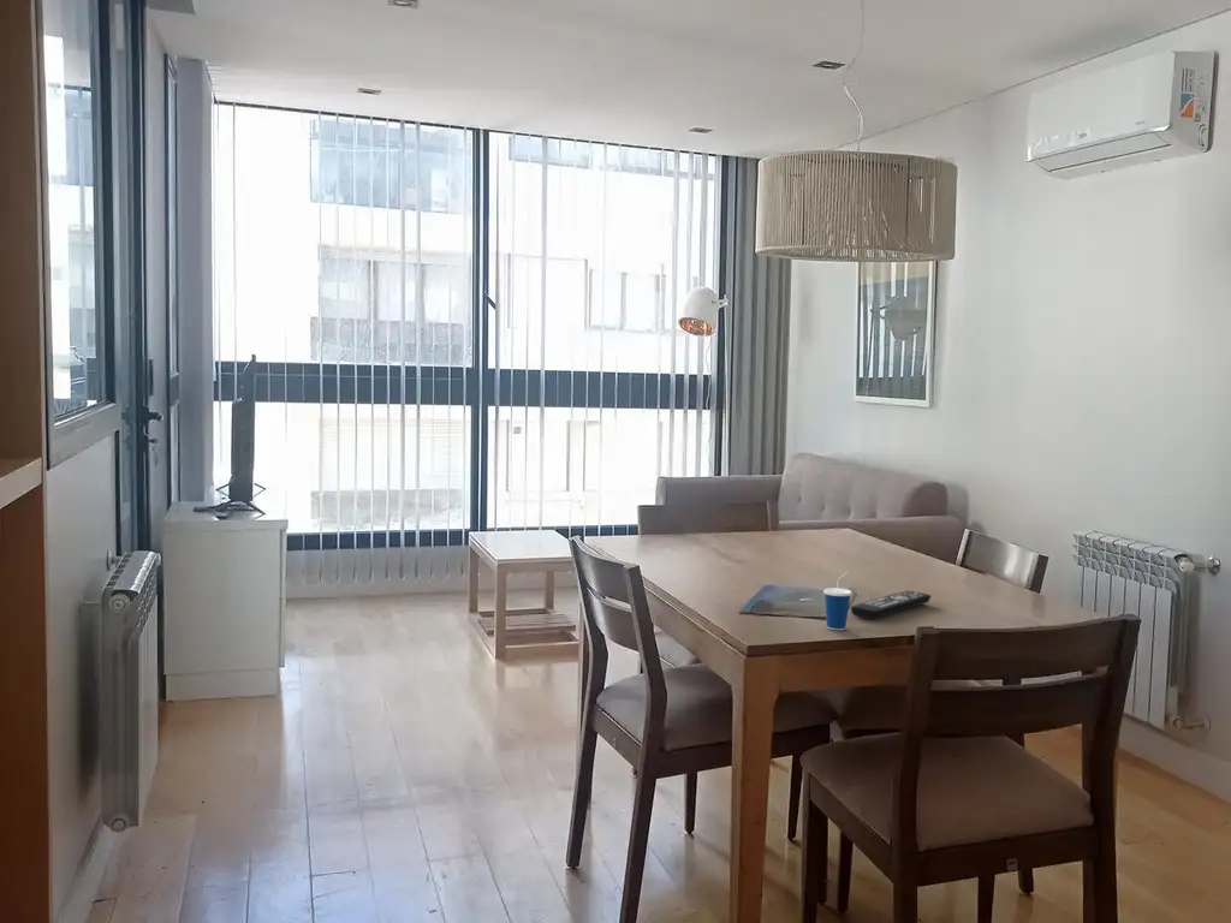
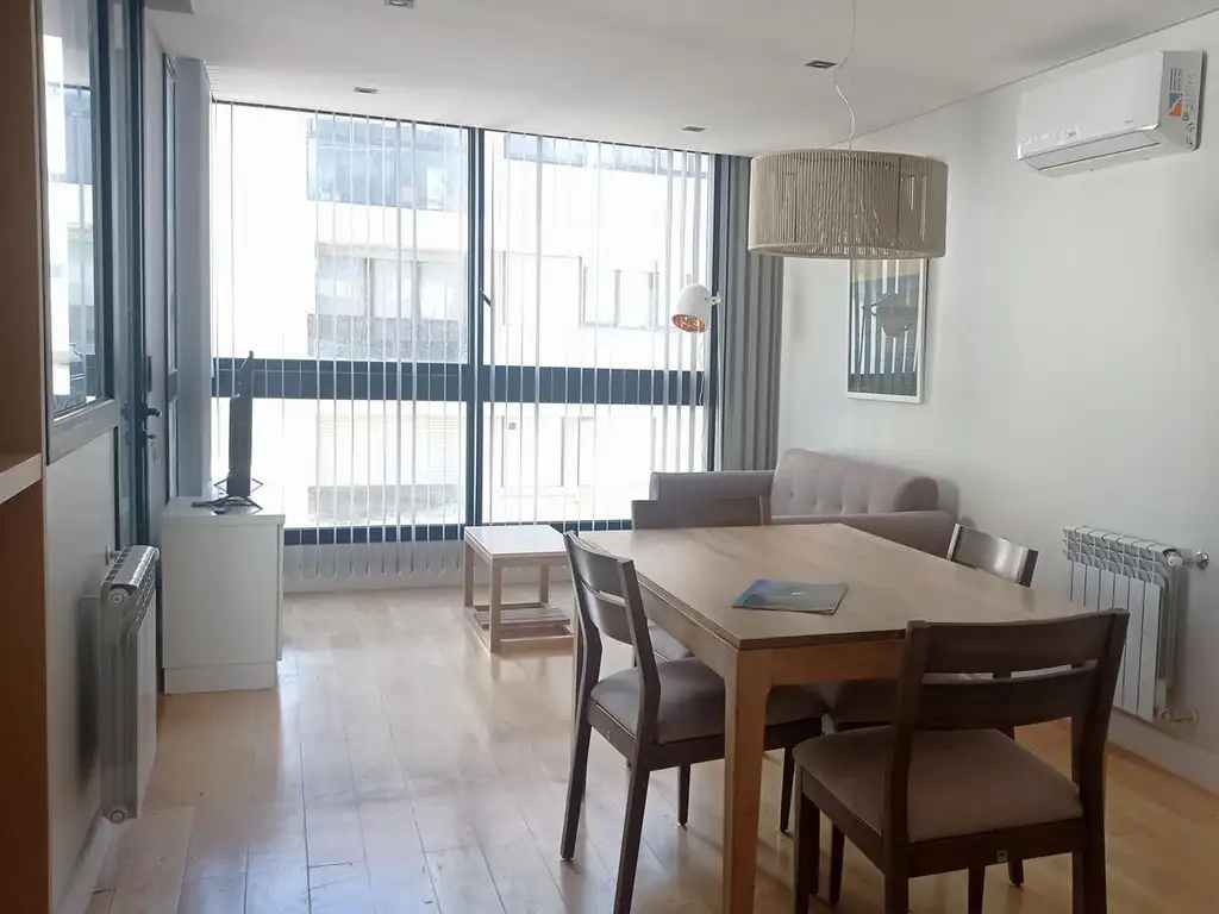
- cup (837, 599)
- remote control (891, 605)
